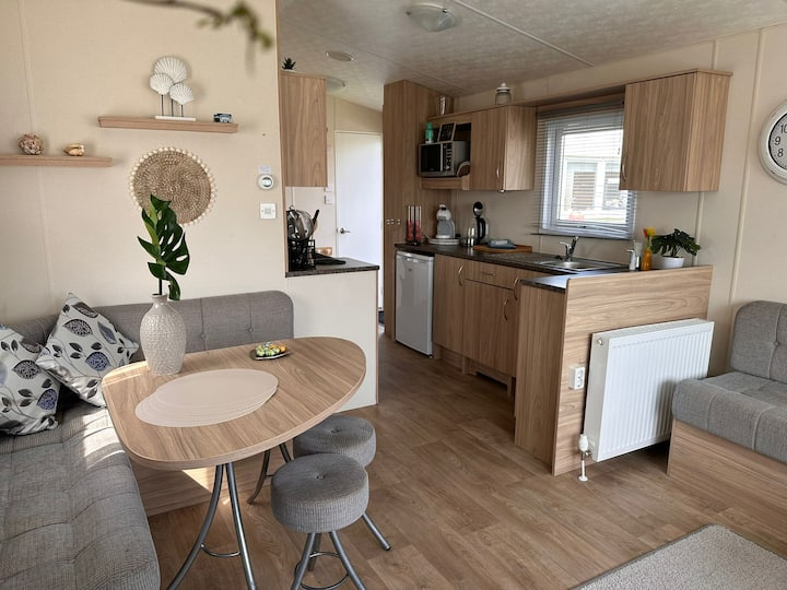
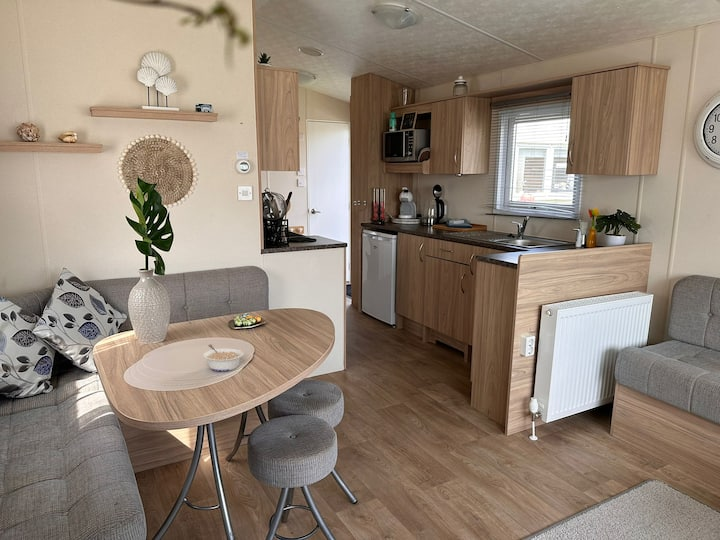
+ legume (222, 359)
